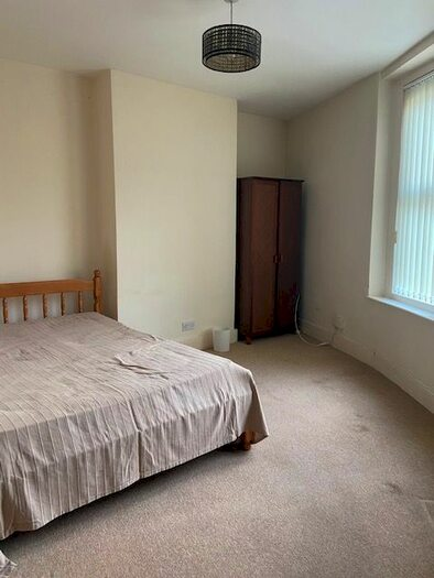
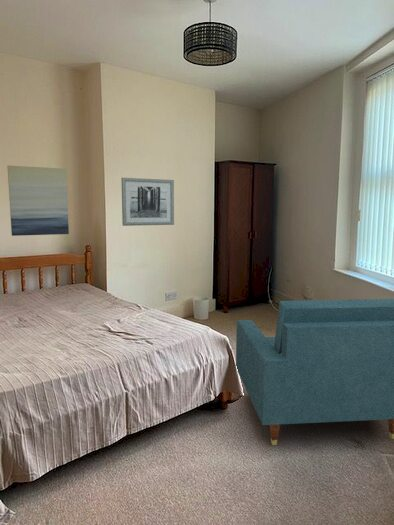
+ wall art (148, 202)
+ wall art (39, 201)
+ armchair (318, 354)
